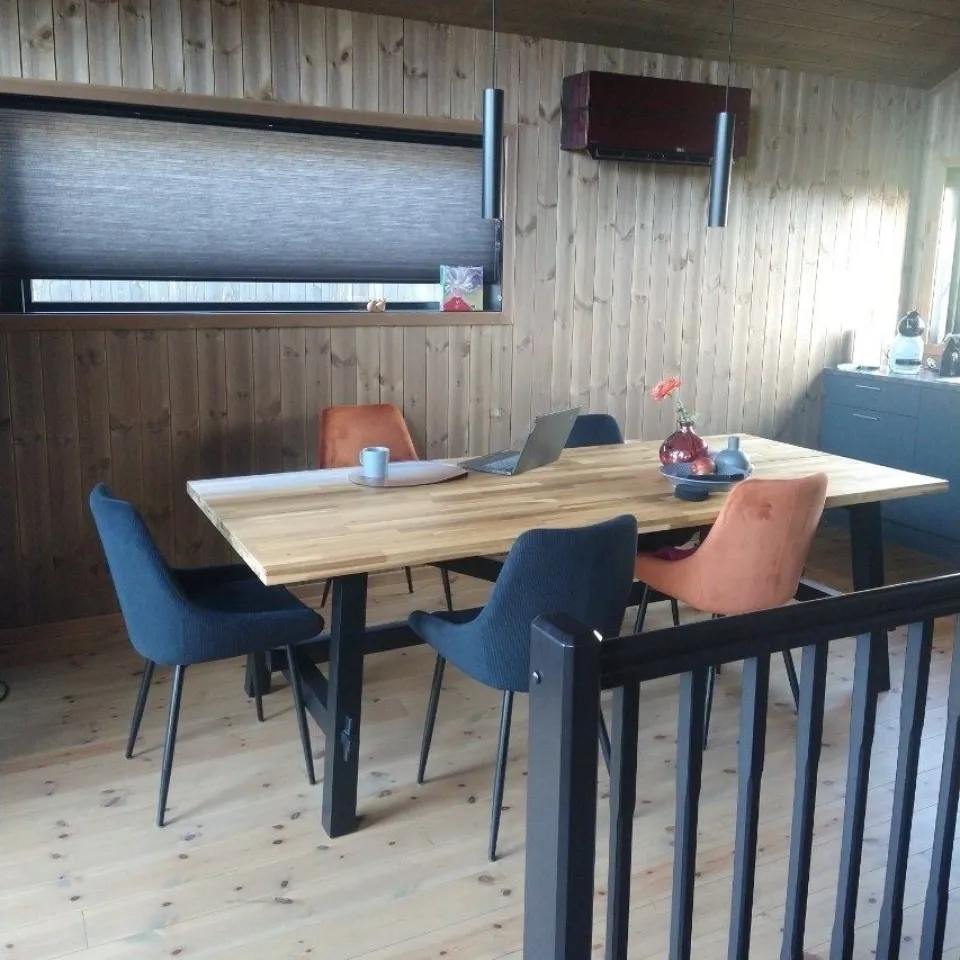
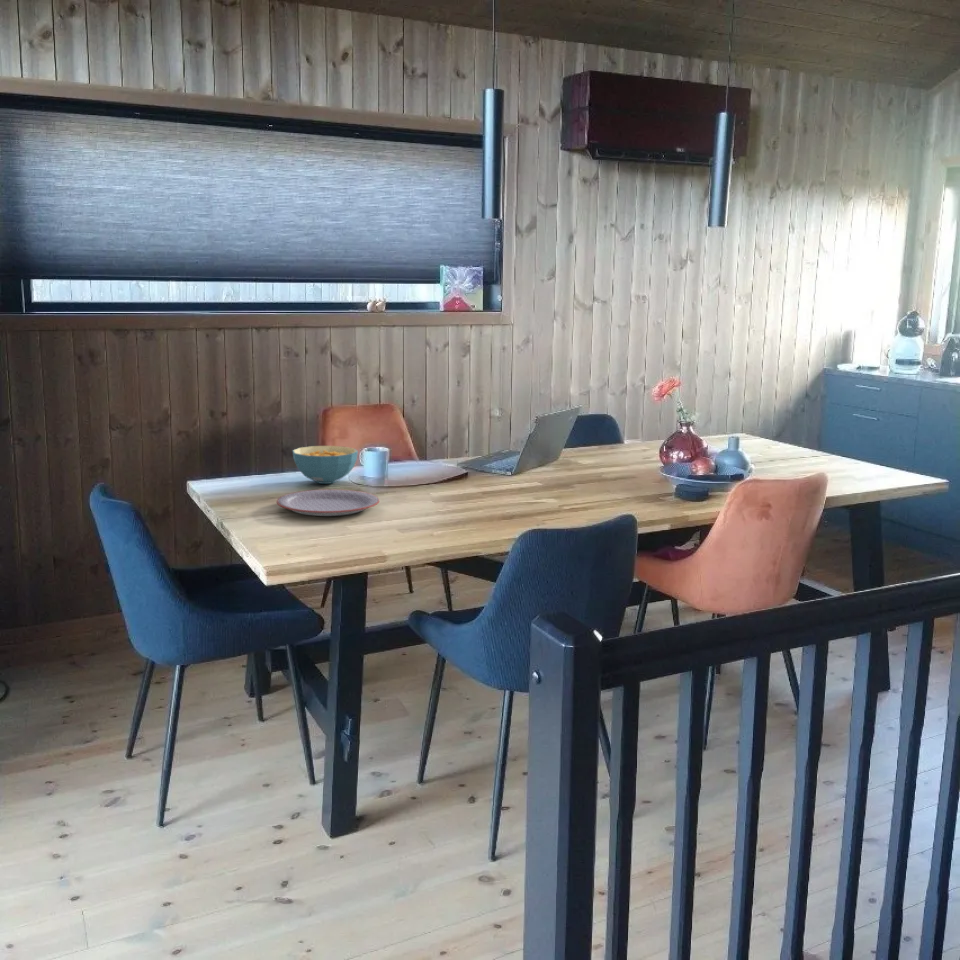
+ cereal bowl (325, 466)
+ plate (328, 503)
